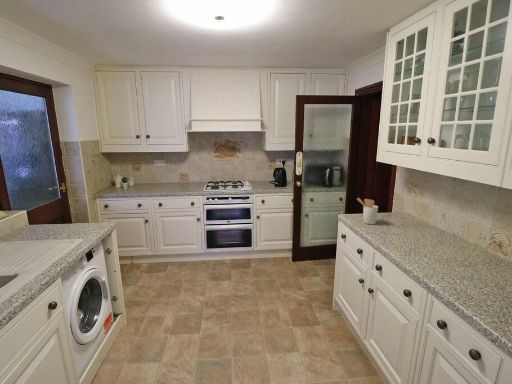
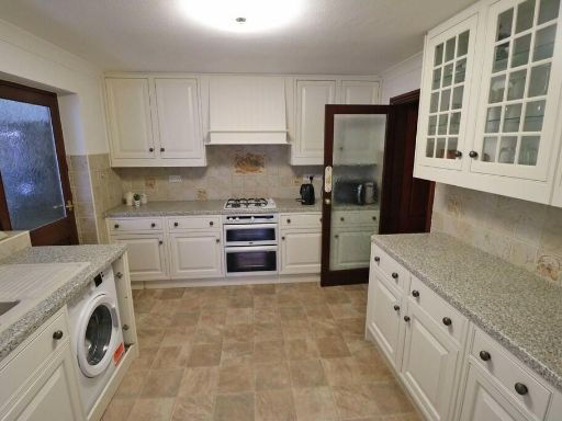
- utensil holder (366, 210)
